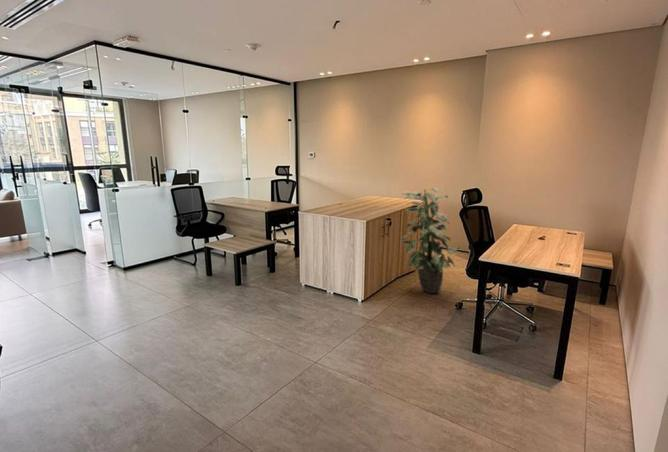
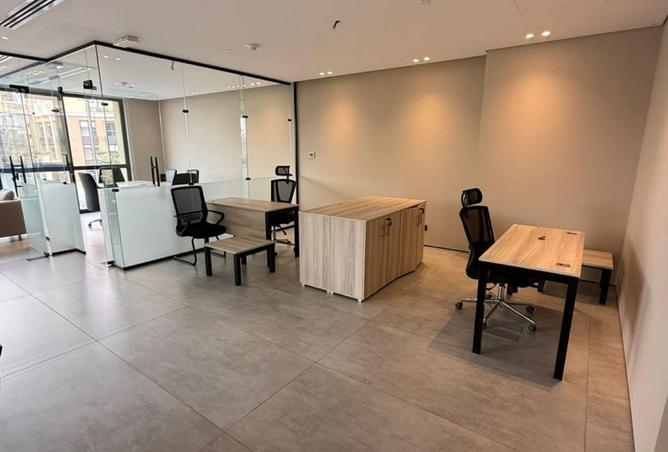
- indoor plant (427, 240)
